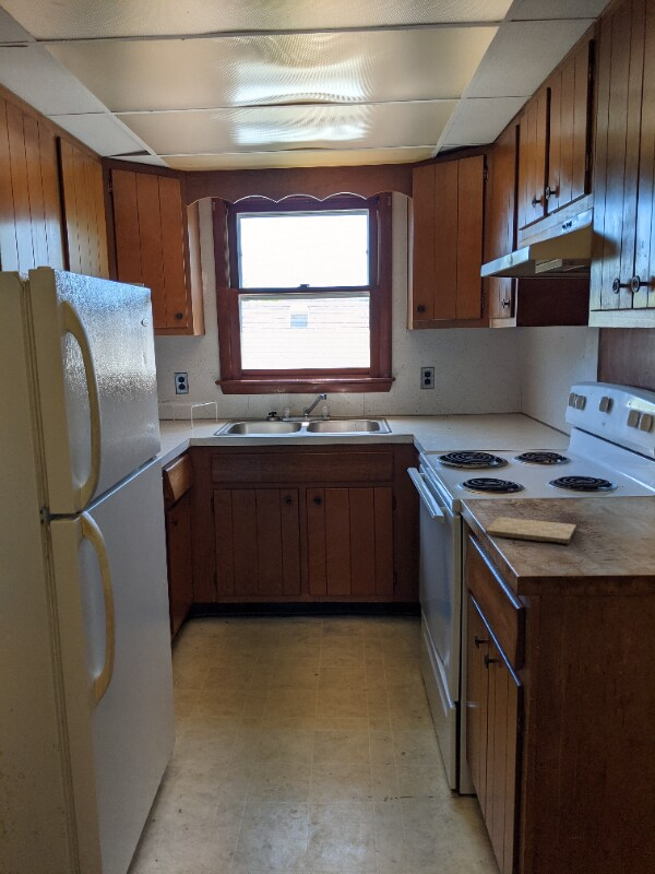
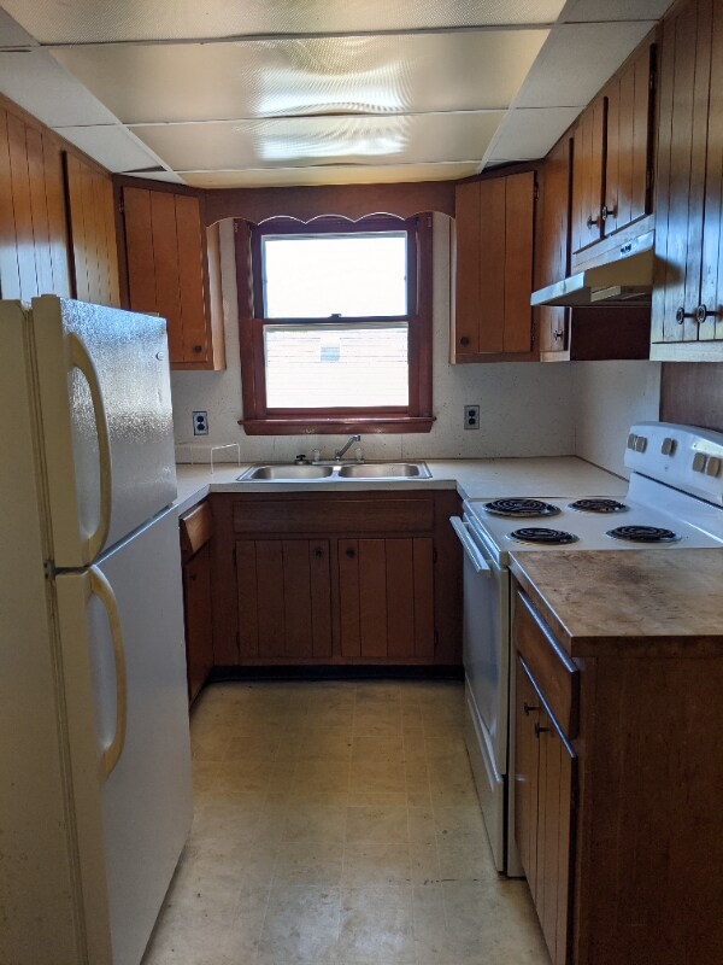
- cutting board (531, 529)
